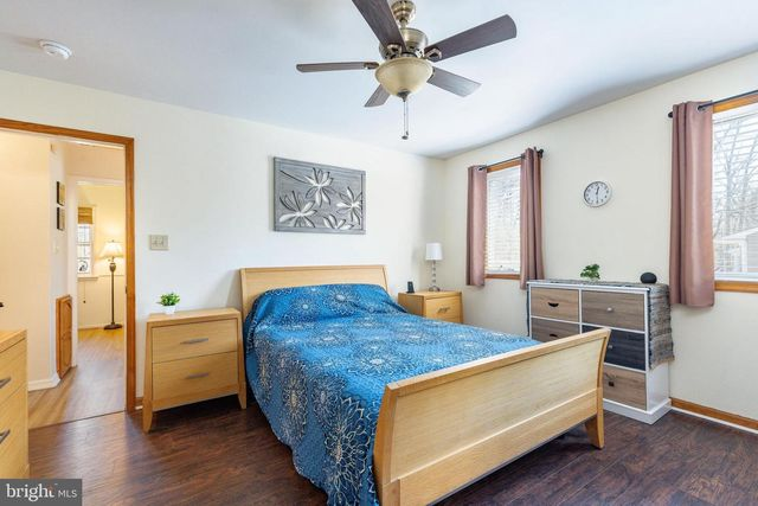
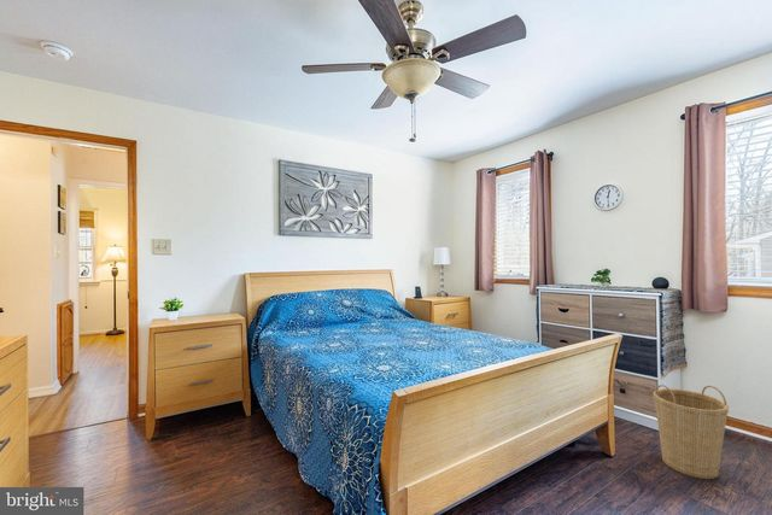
+ basket (689, 426)
